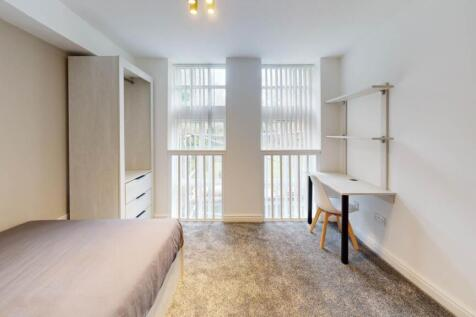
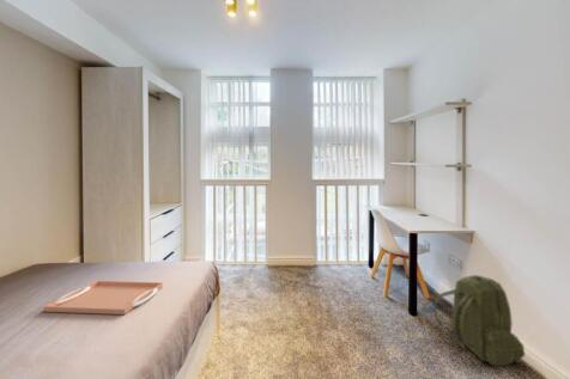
+ serving tray (109, 295)
+ backpack (475, 312)
